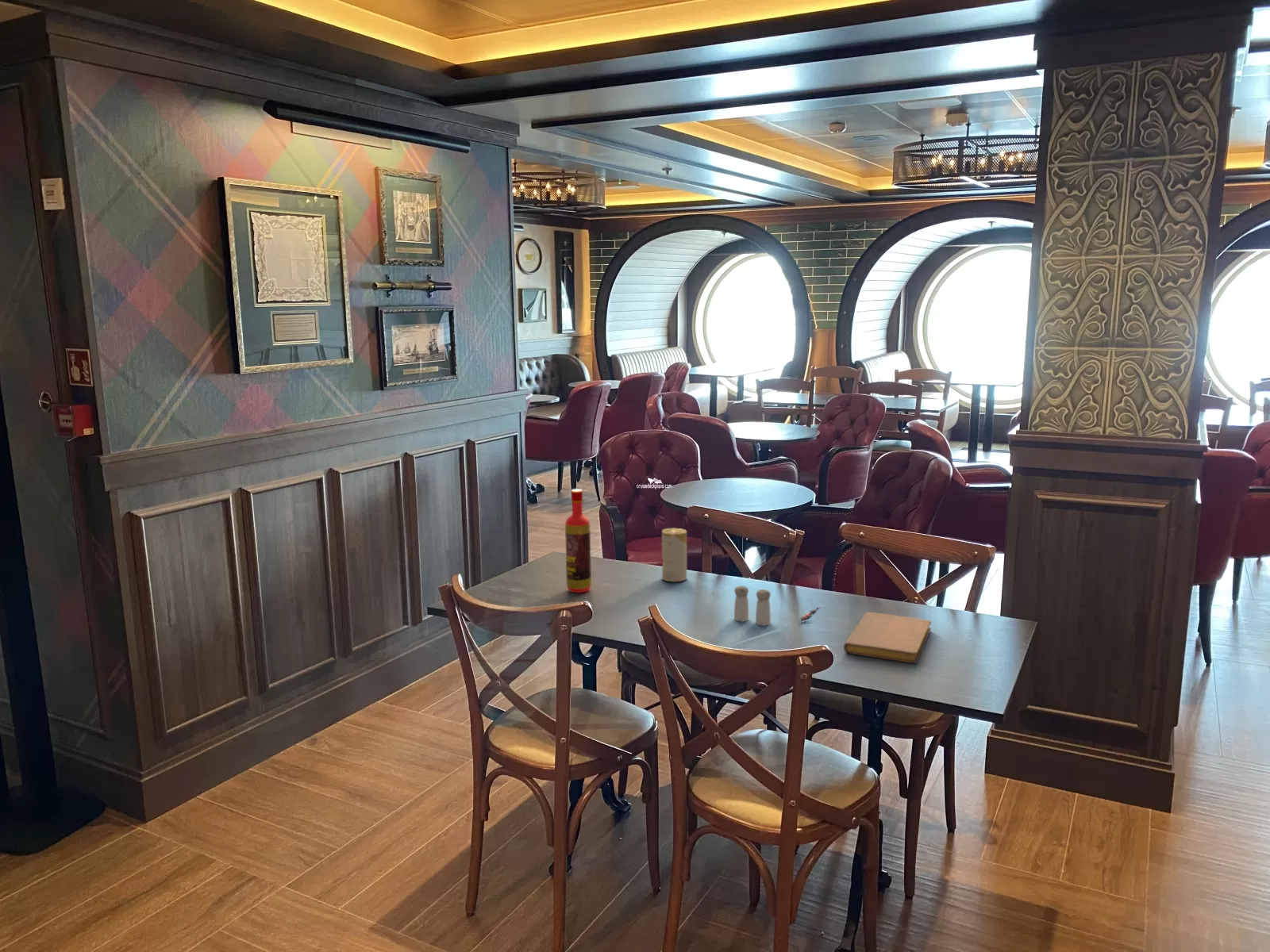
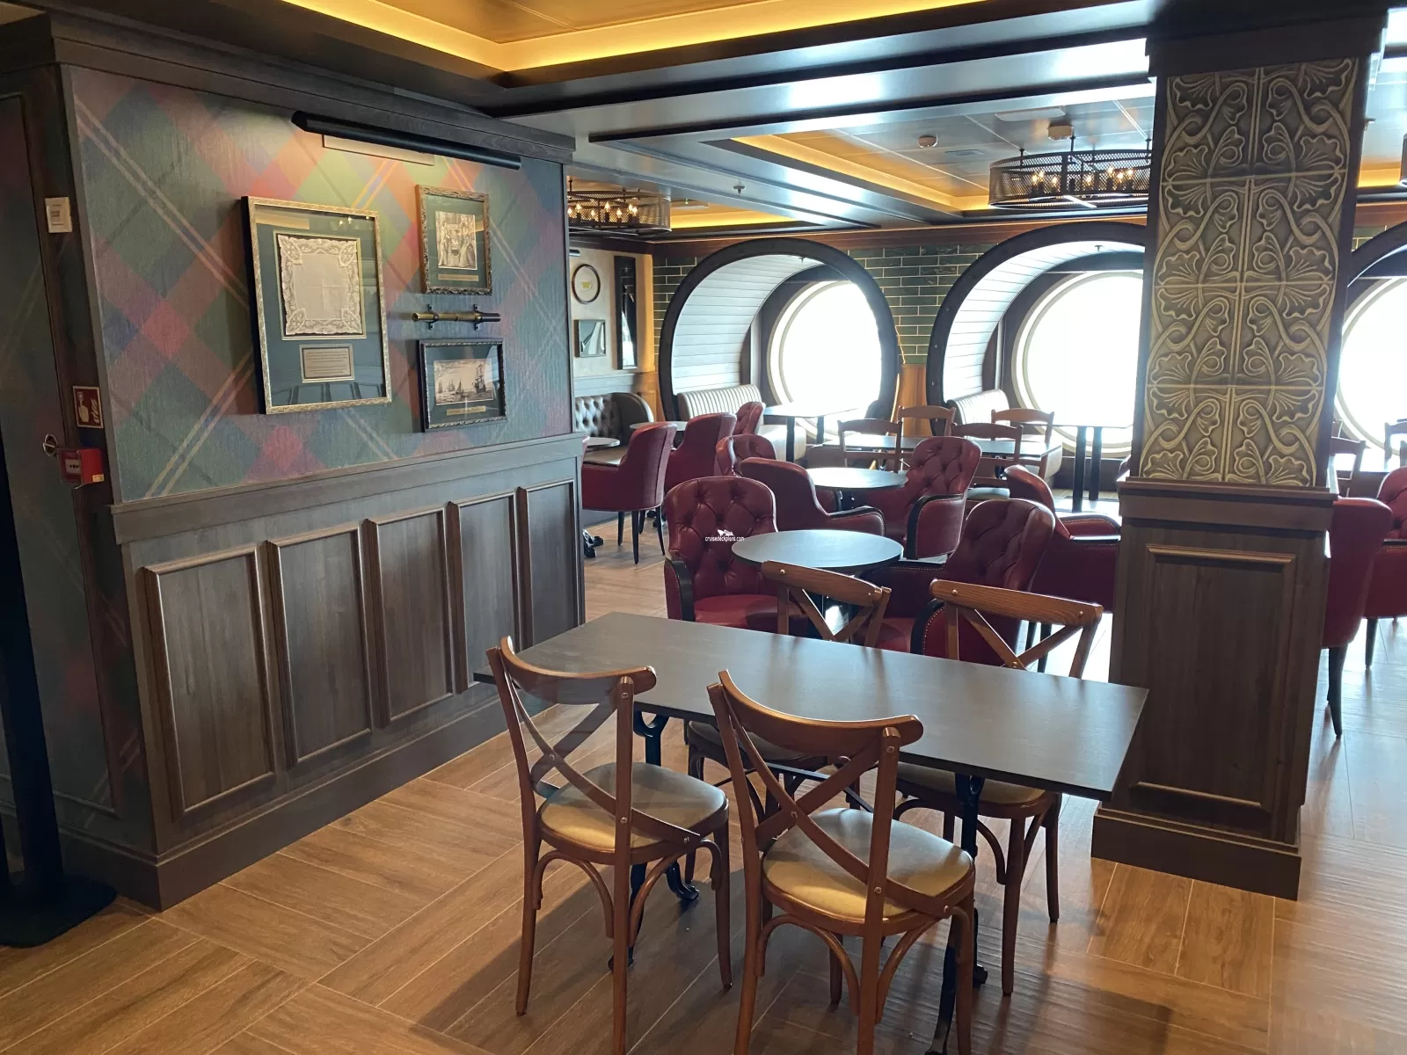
- pen (811, 612)
- candle (674, 555)
- salt and pepper shaker (748, 605)
- bottle (578, 540)
- notebook (888, 635)
